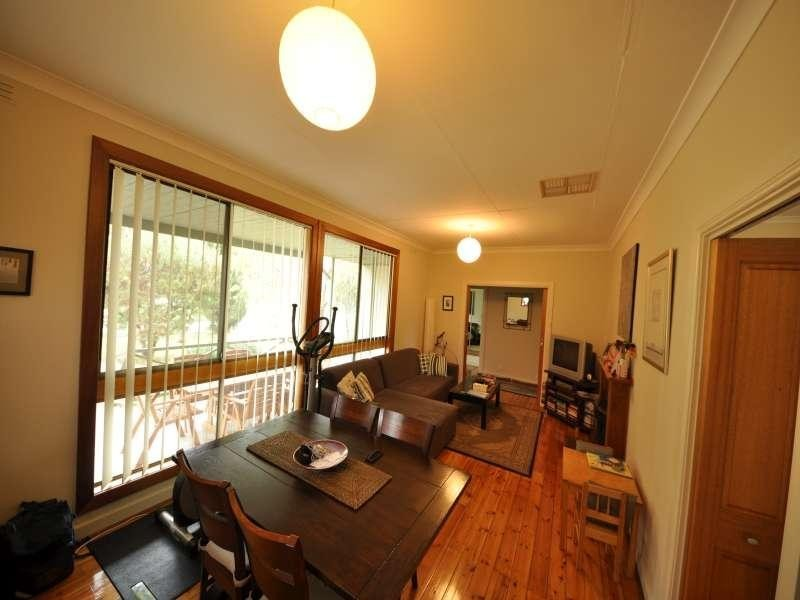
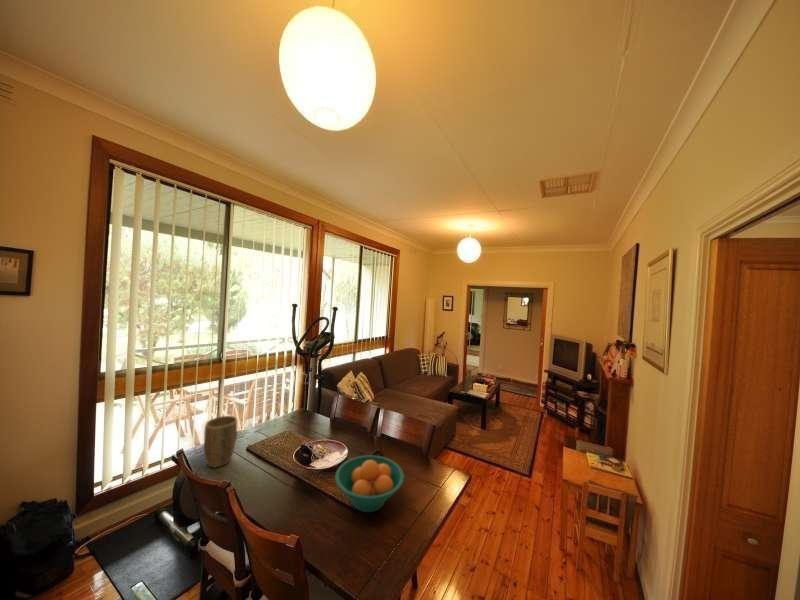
+ plant pot (220, 441)
+ fruit bowl (369, 481)
